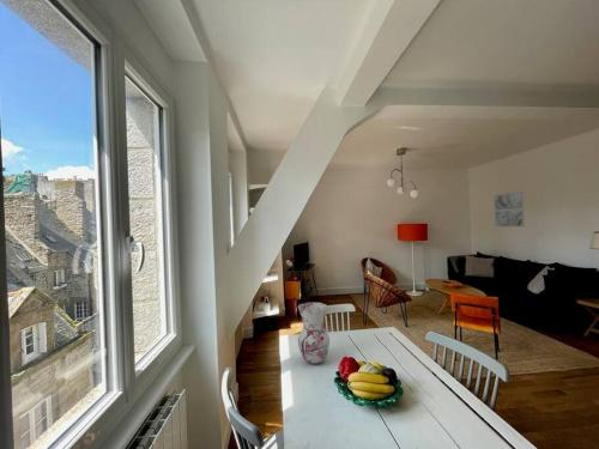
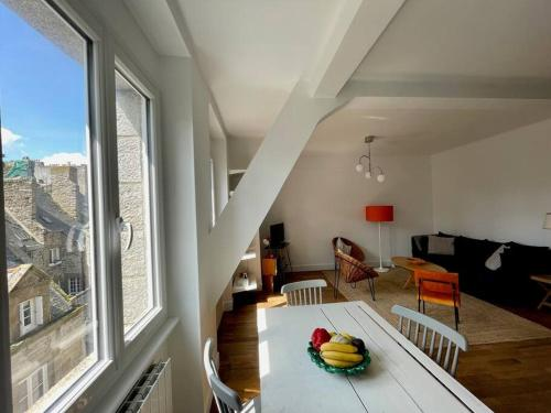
- vase (313, 333)
- wall art (508, 208)
